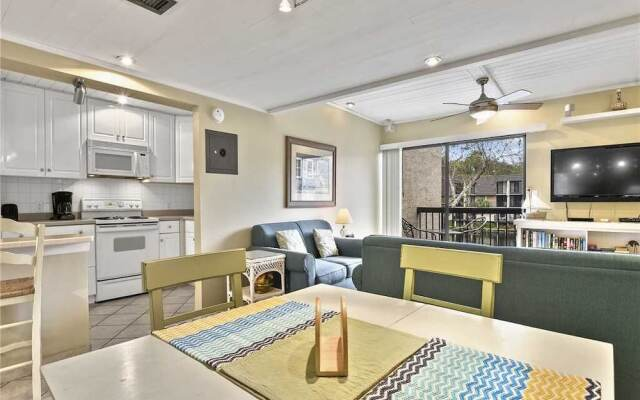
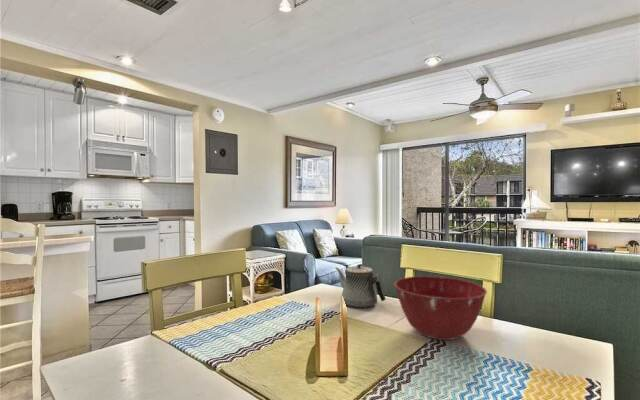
+ mixing bowl (438, 308)
+ teapot (358, 283)
